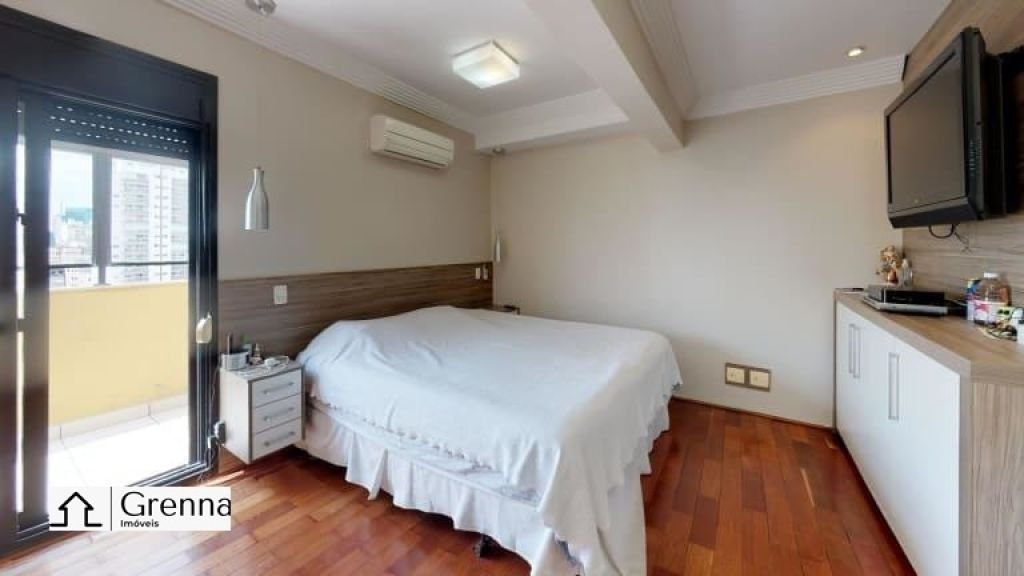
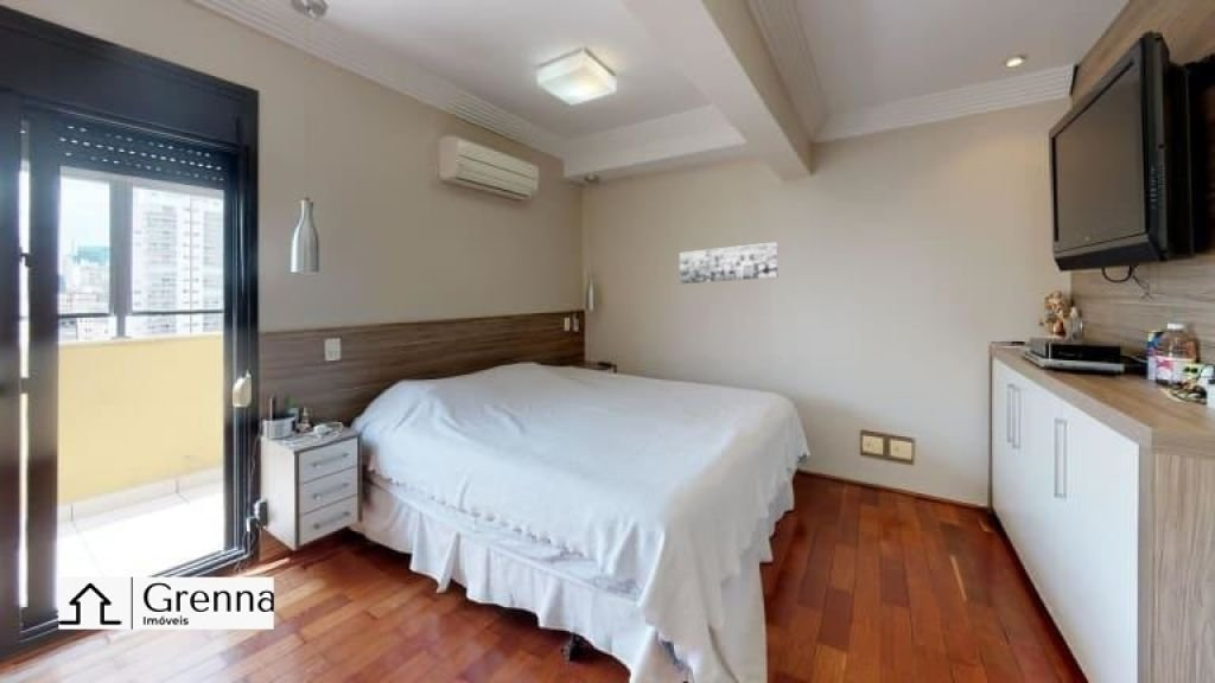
+ wall art (725, 263)
